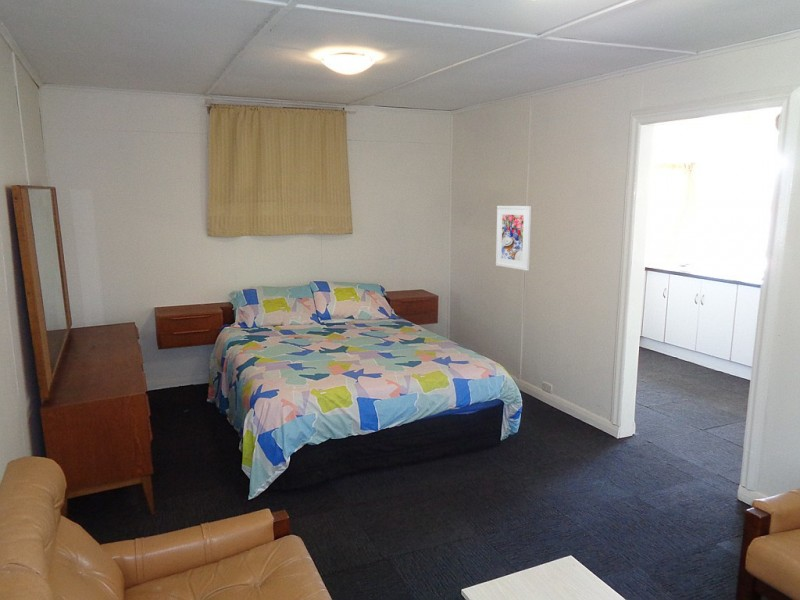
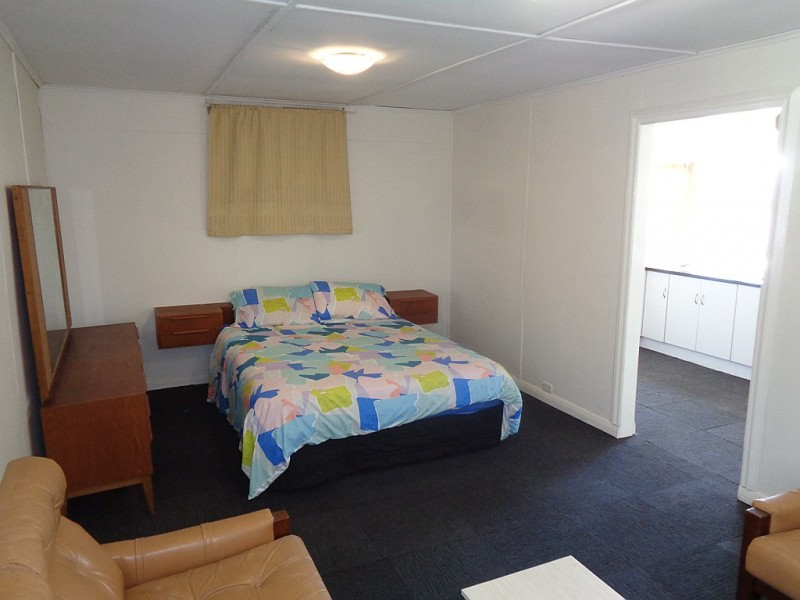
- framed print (512, 237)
